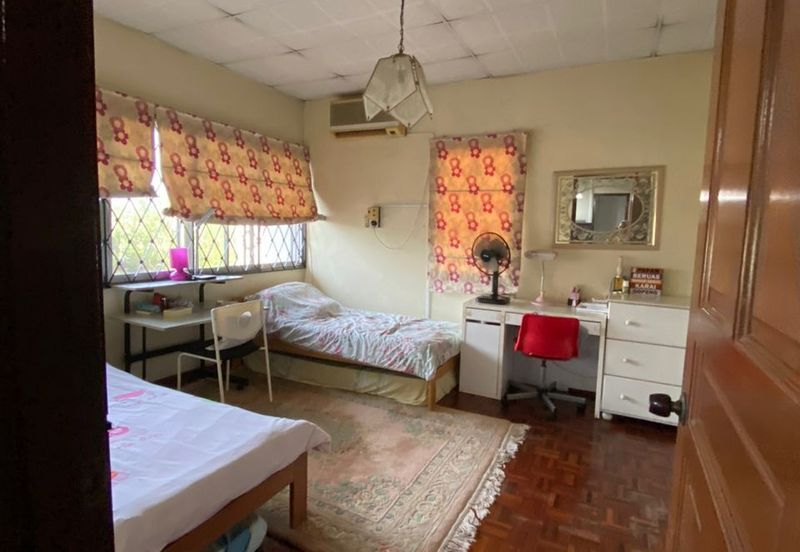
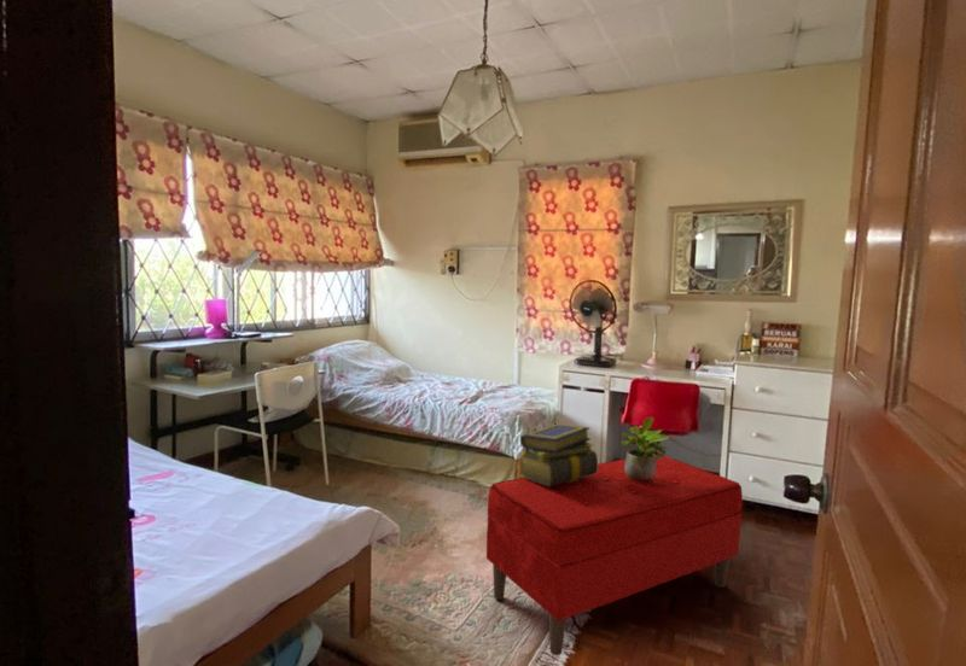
+ potted plant (645, 451)
+ stack of books (558, 455)
+ bench (616, 537)
